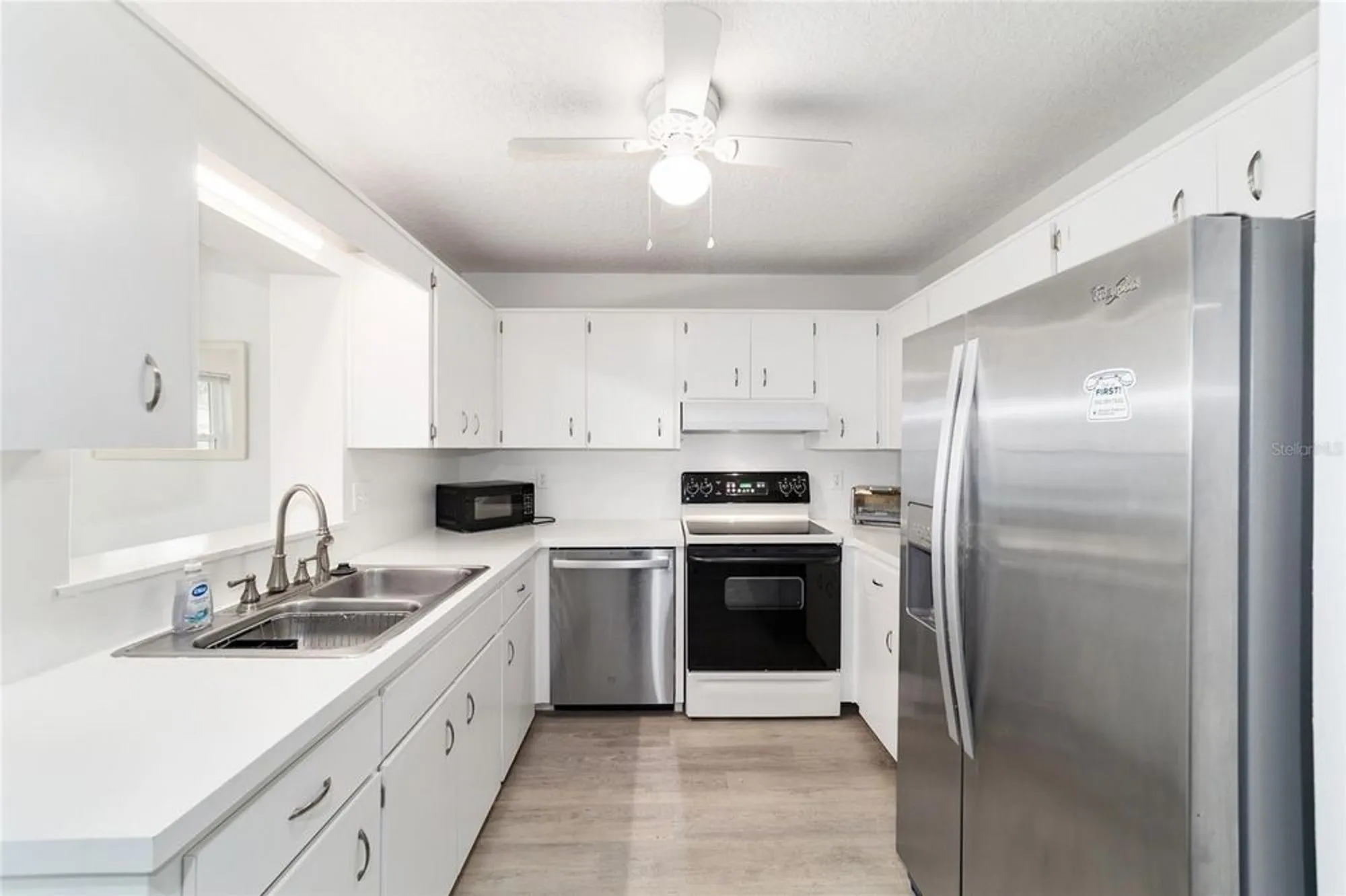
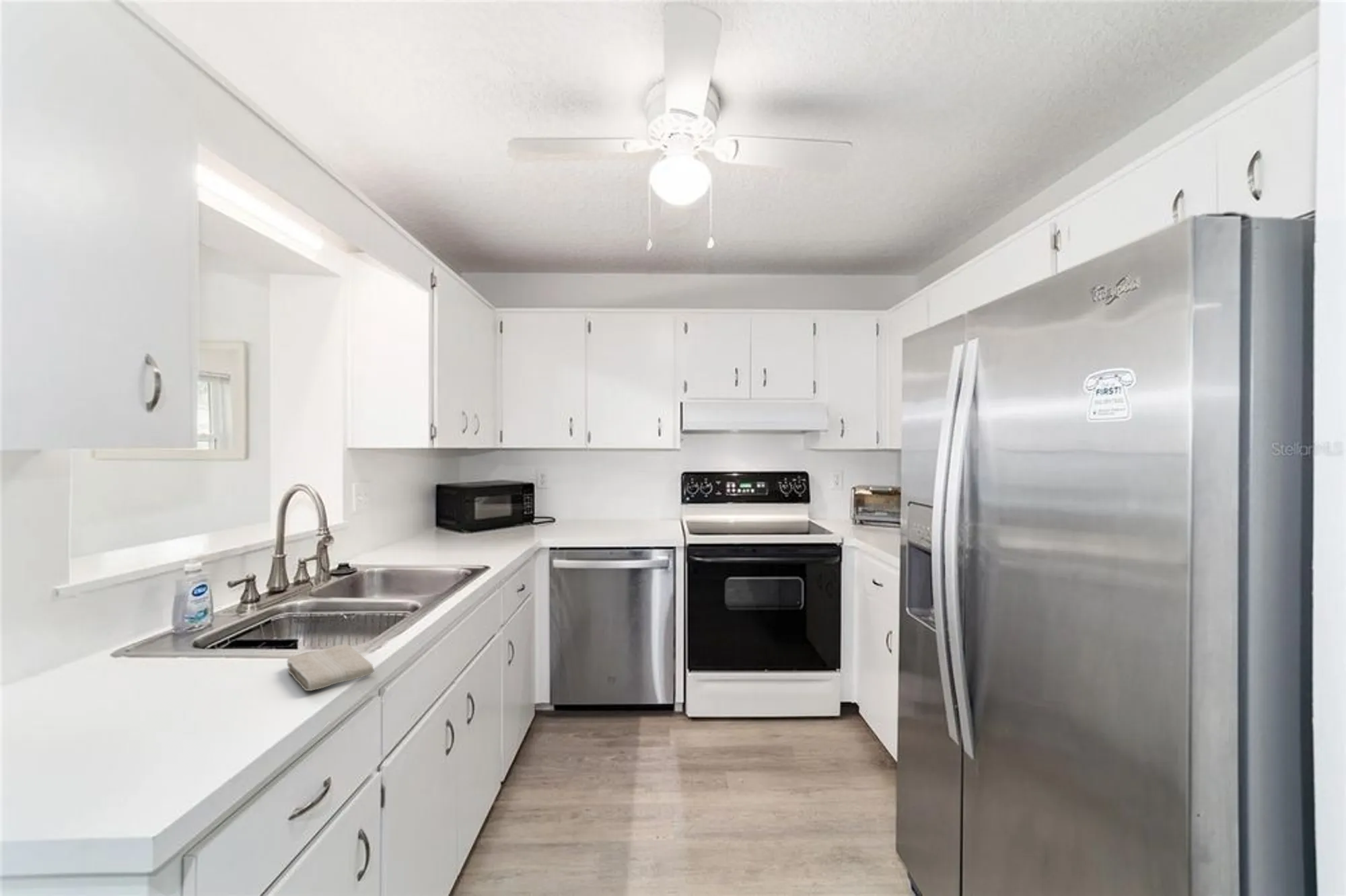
+ washcloth (328, 665)
